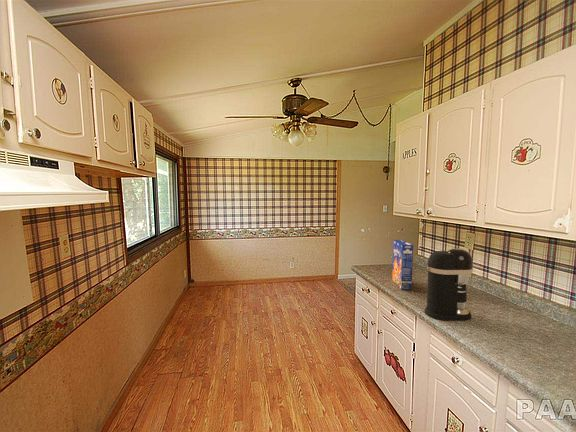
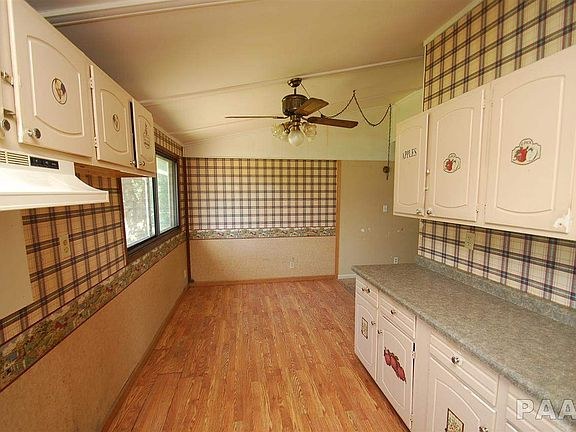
- cereal box (402, 263)
- coffee maker (448, 282)
